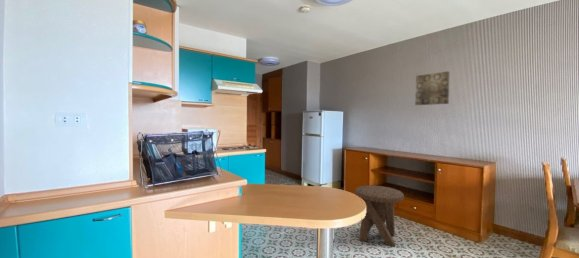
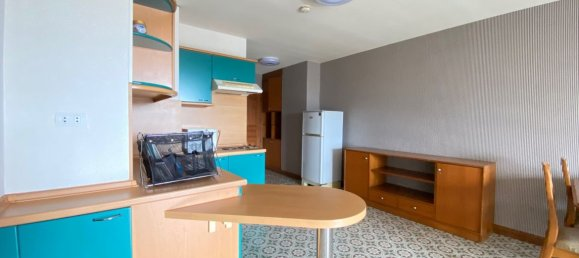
- music stool (378, 213)
- wall art (431, 89)
